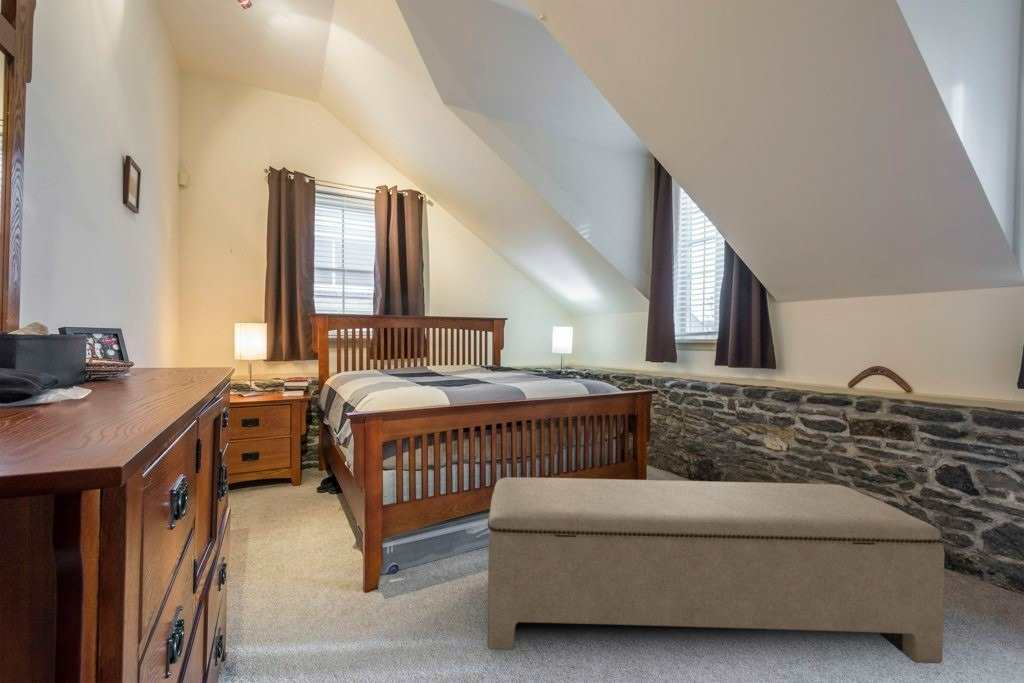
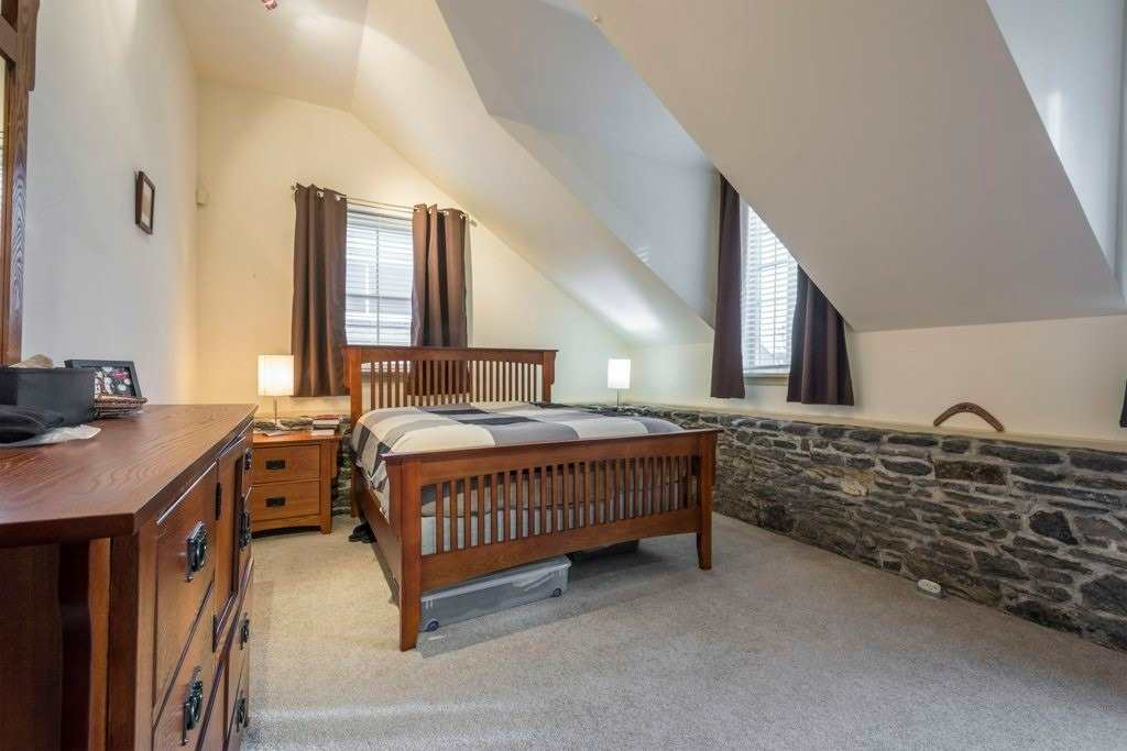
- bench (688, 555)
